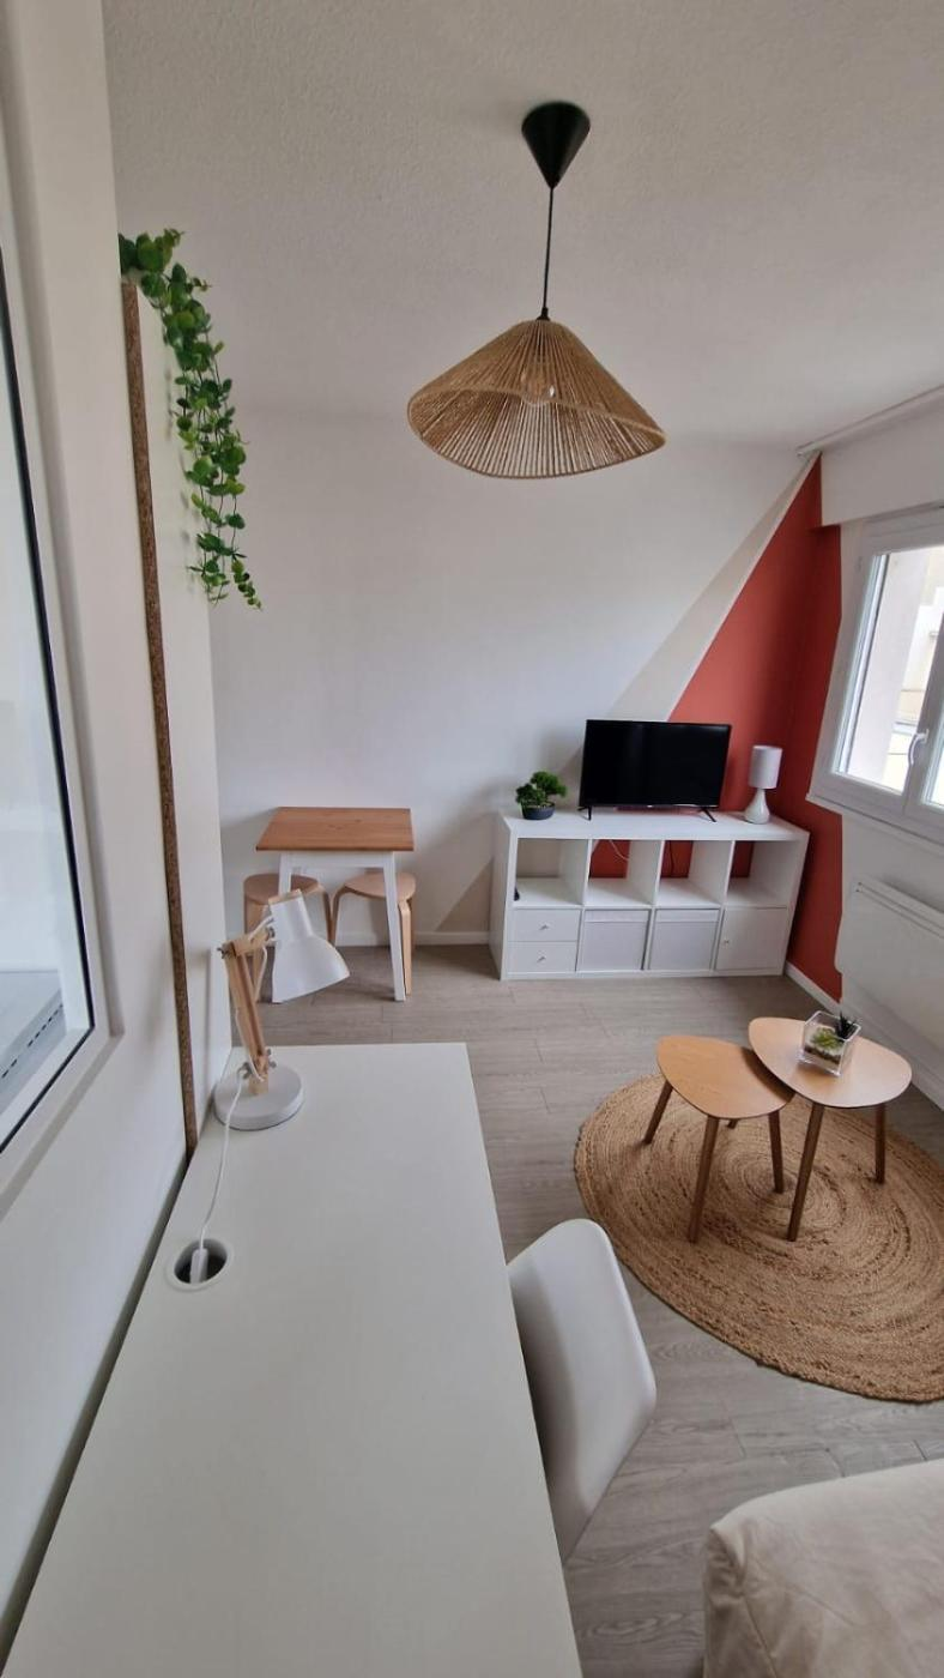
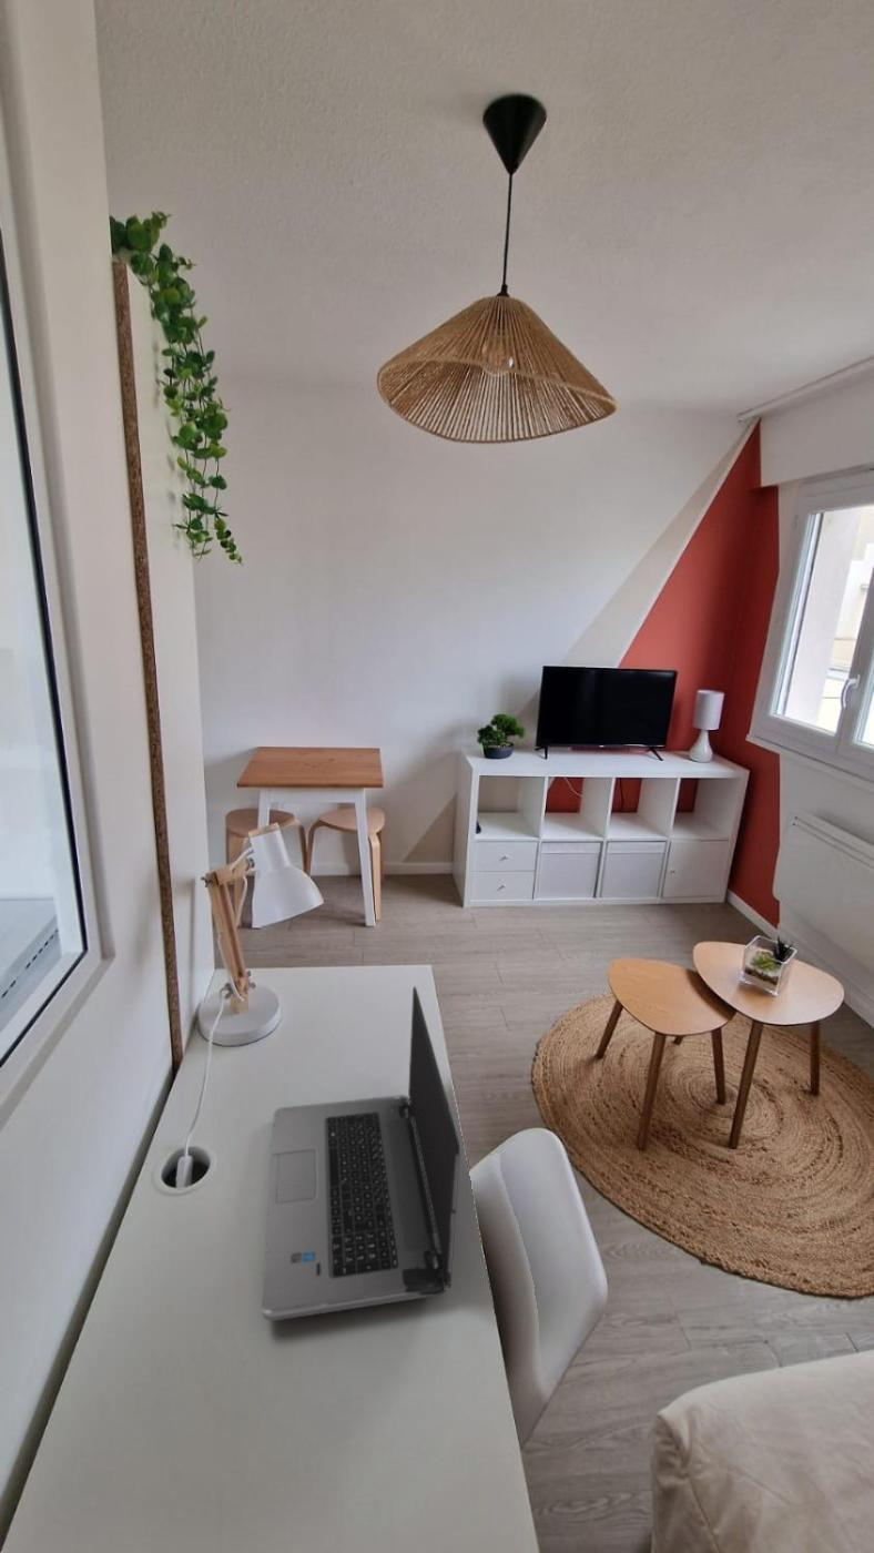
+ laptop computer (352, 1128)
